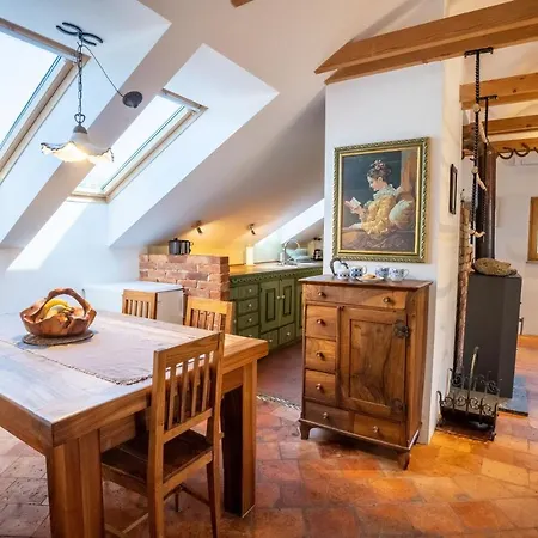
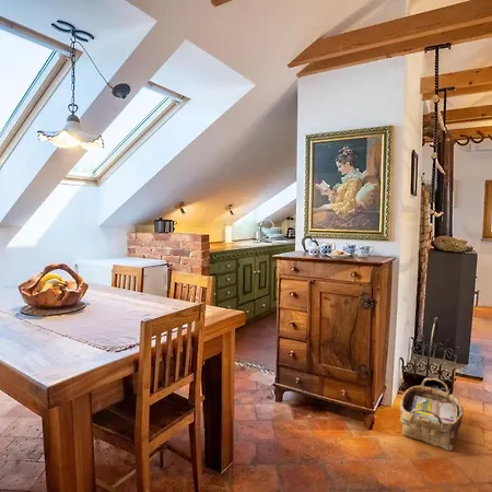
+ woven basket (431, 411)
